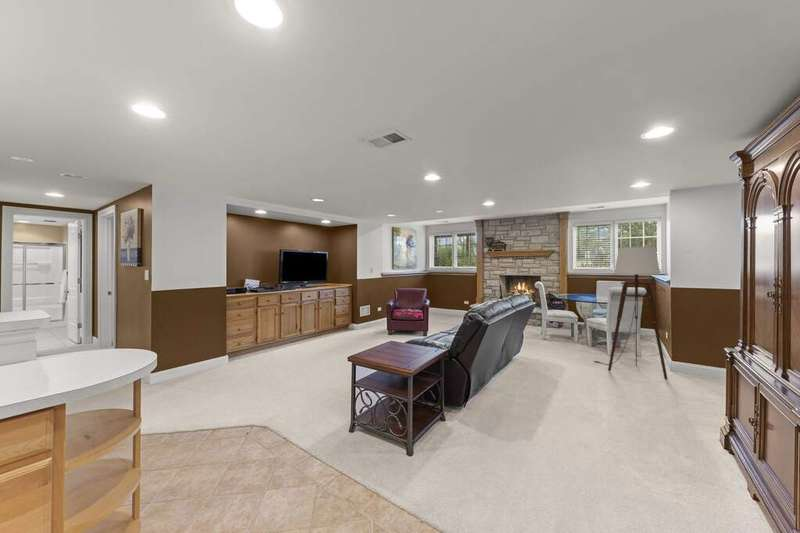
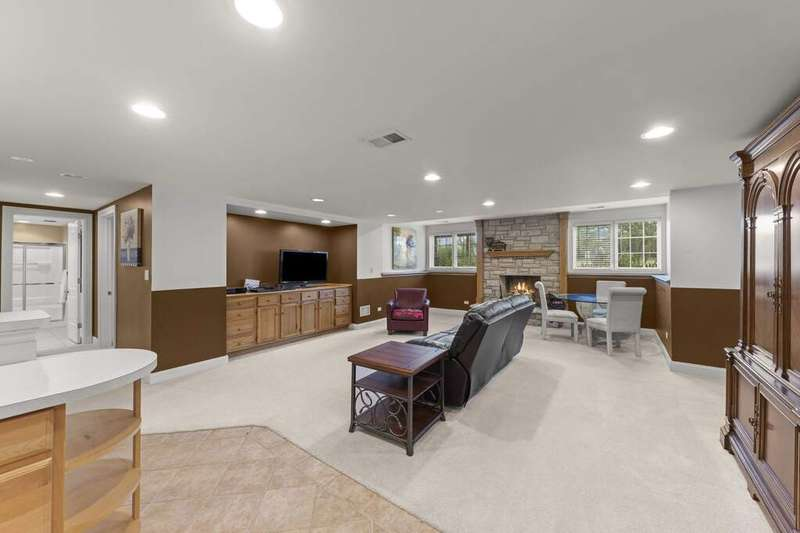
- floor lamp (623, 307)
